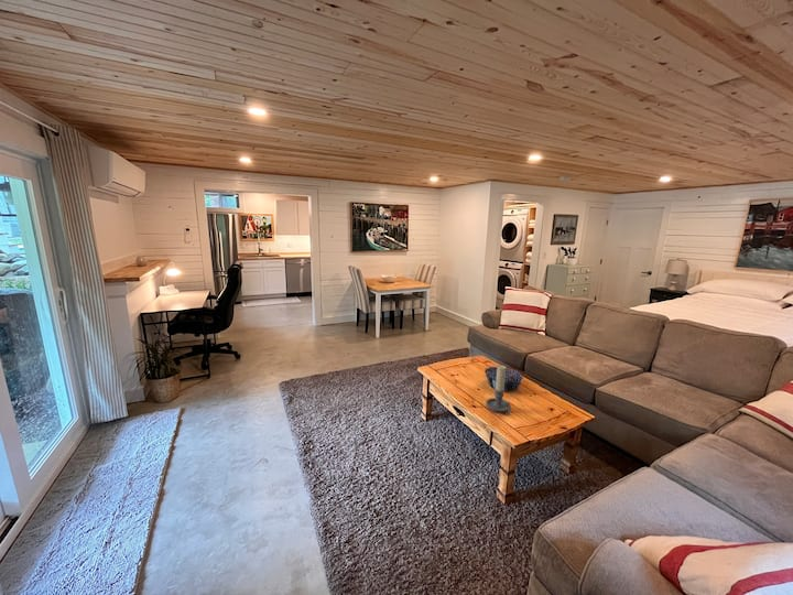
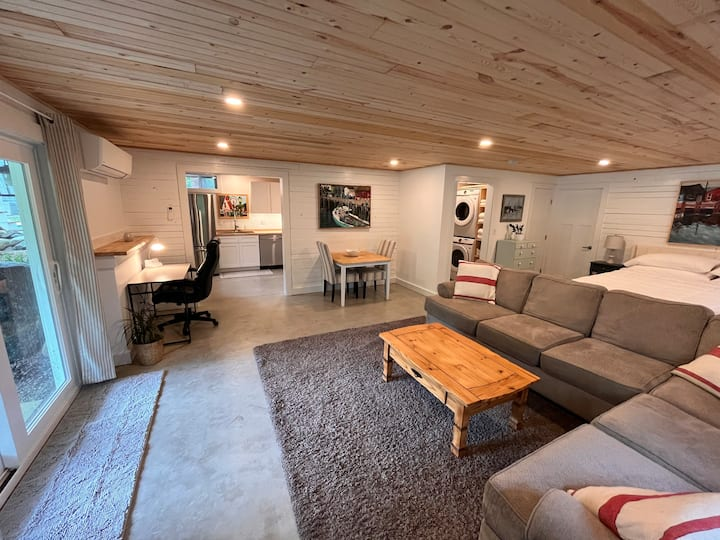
- candle holder (501, 388)
- decorative bowl (504, 379)
